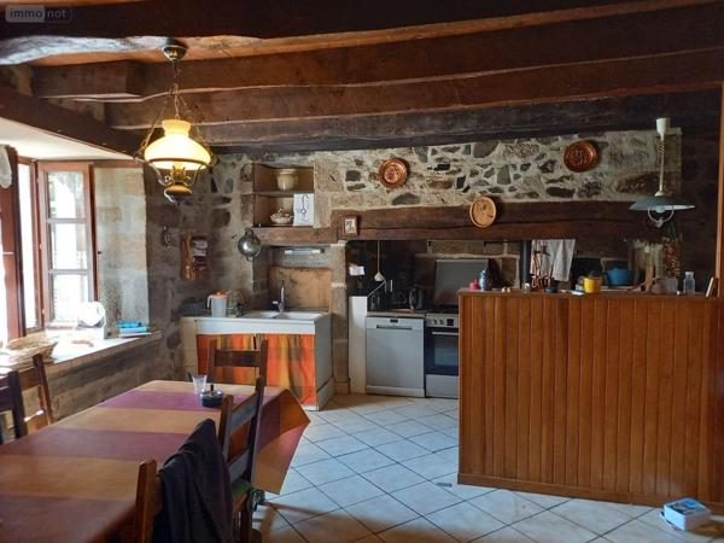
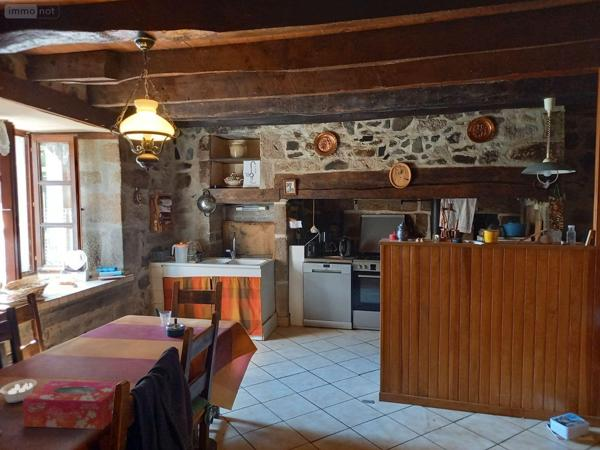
+ legume (18, 391)
+ tissue box (76, 403)
